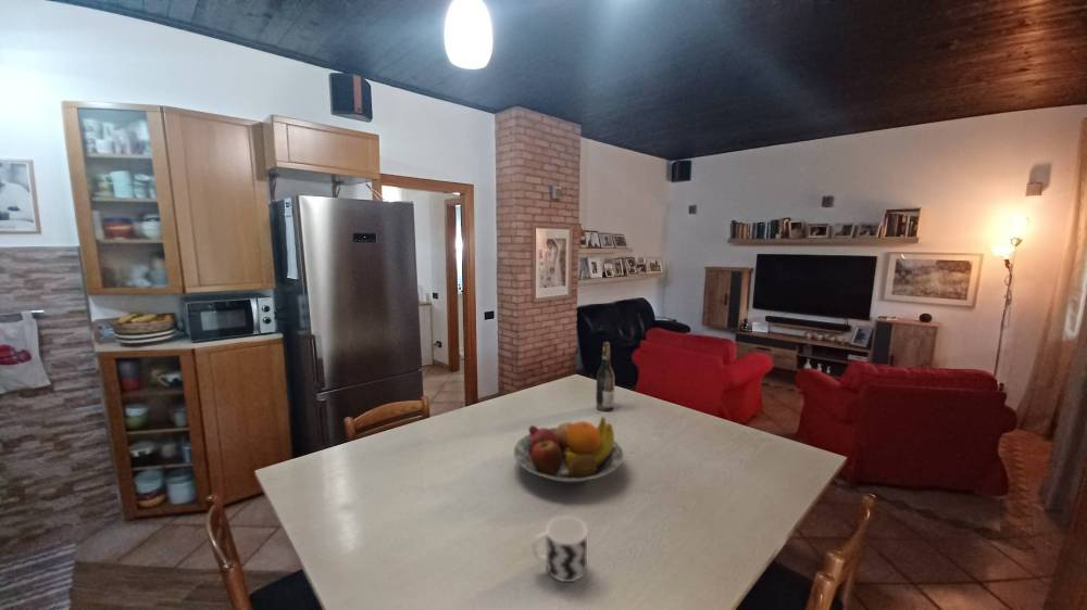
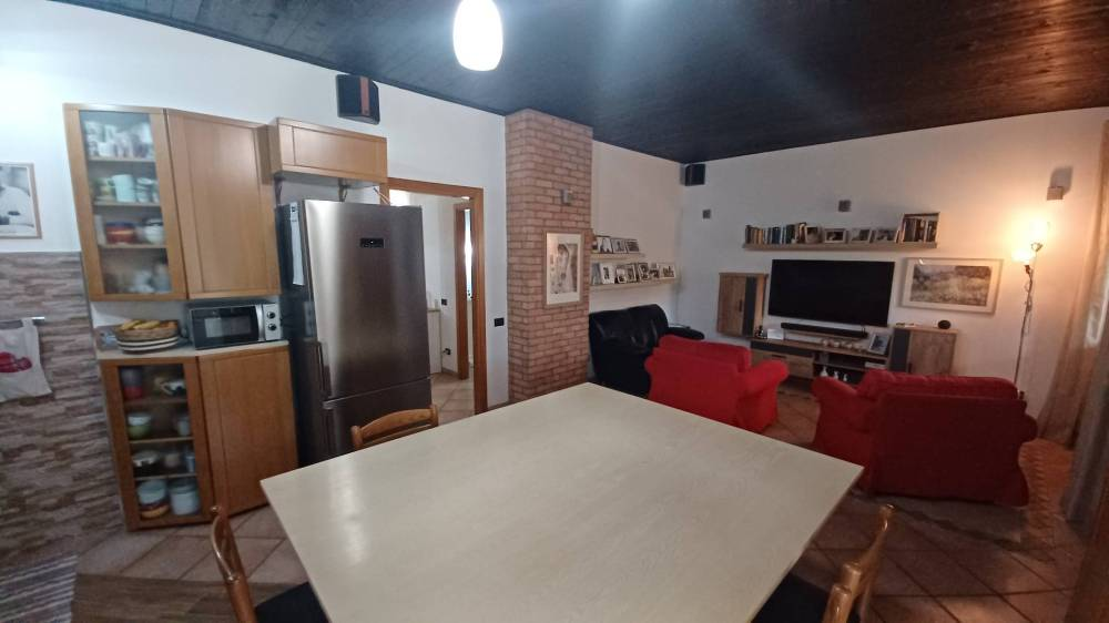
- wine bottle (605, 376)
- cup (559, 548)
- fruit bowl (567, 445)
